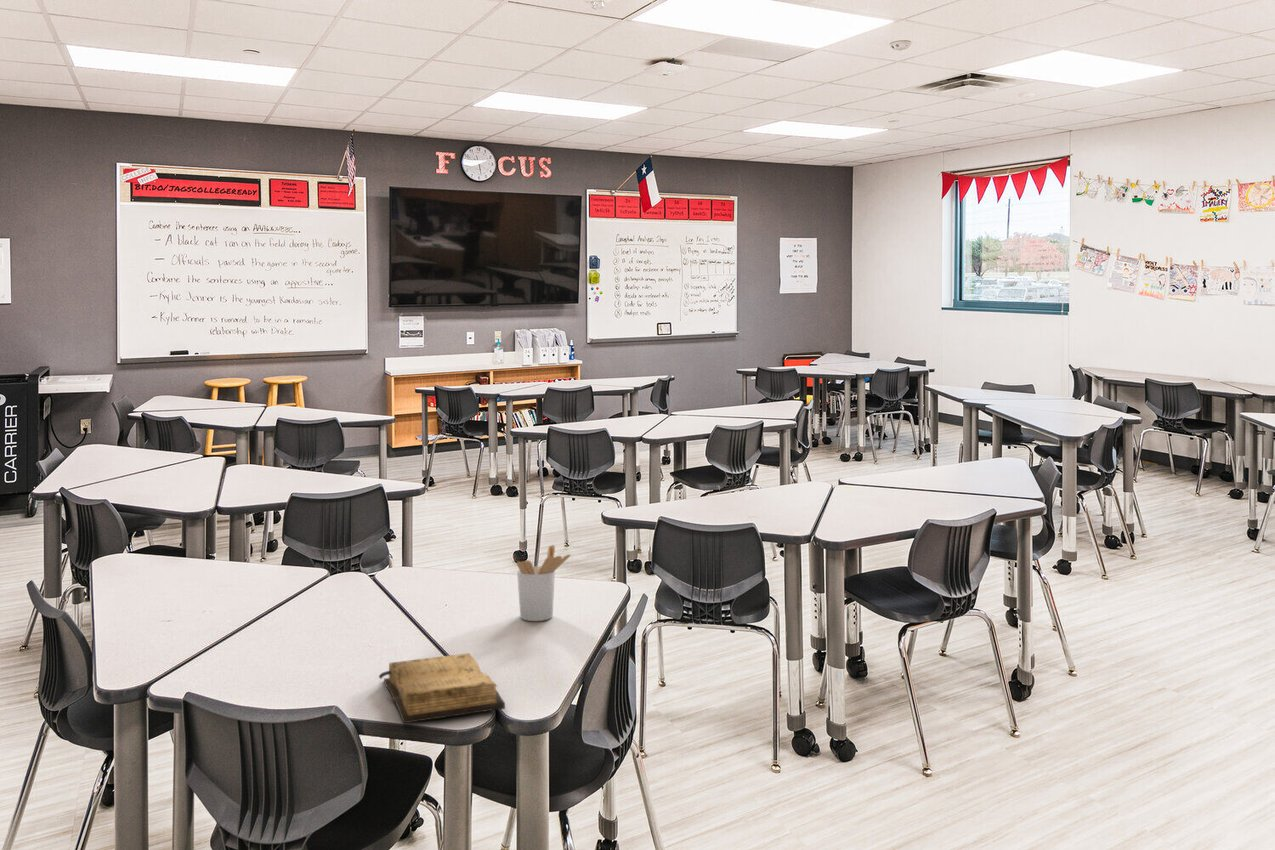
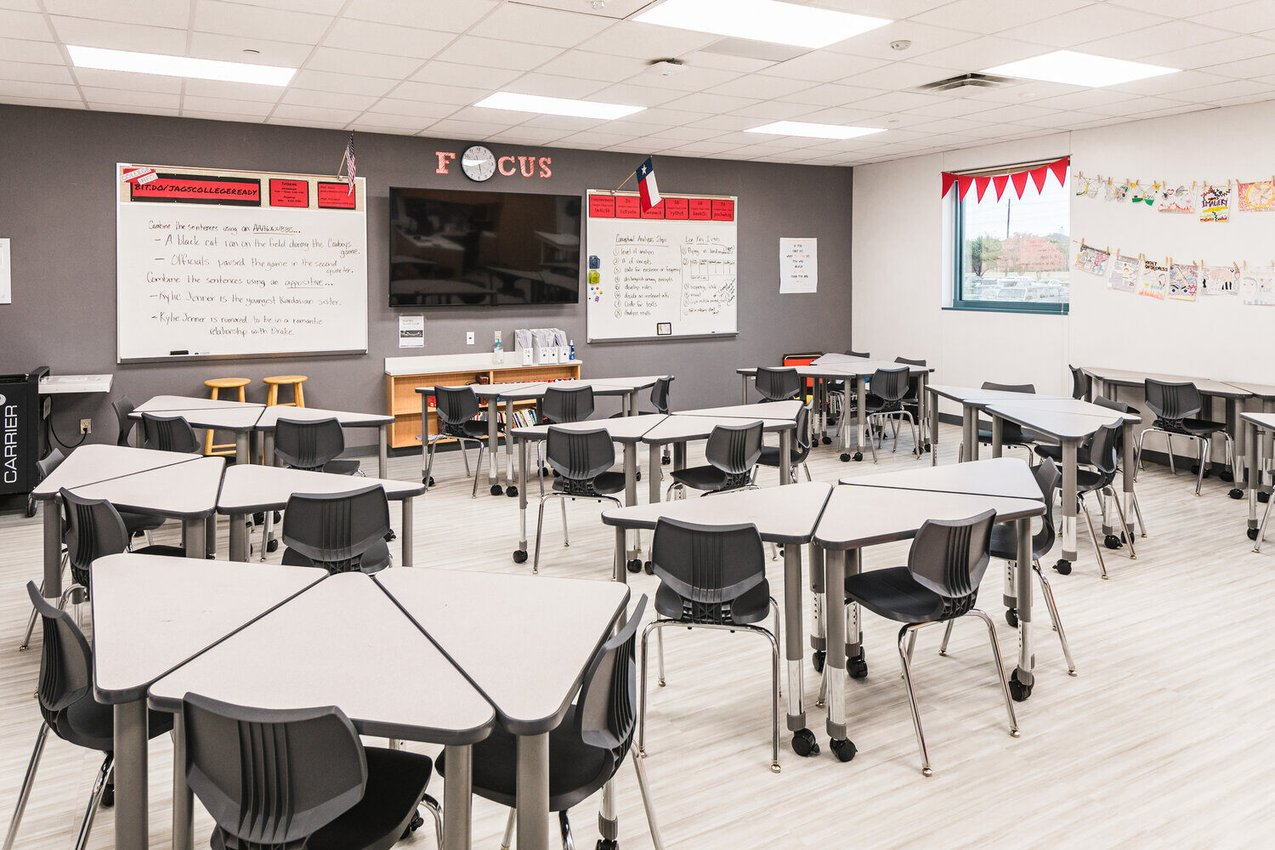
- diary (438, 684)
- utensil holder (543, 583)
